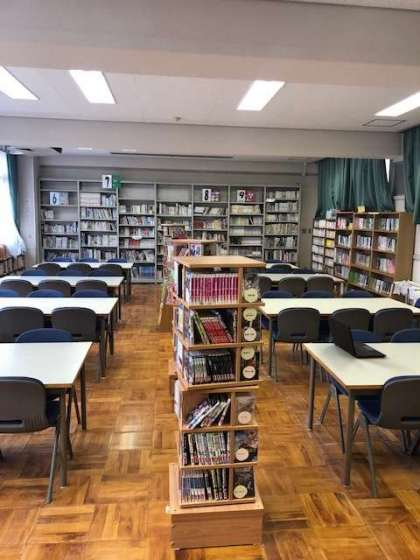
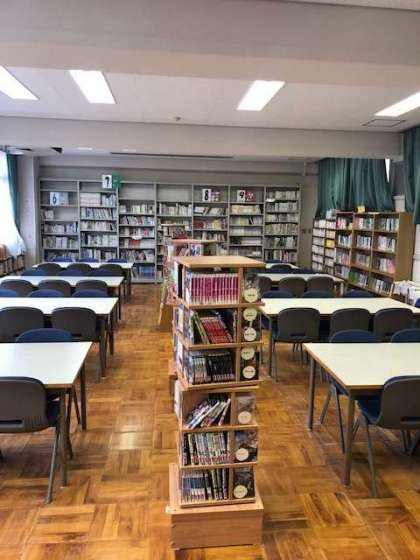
- laptop (351, 335)
